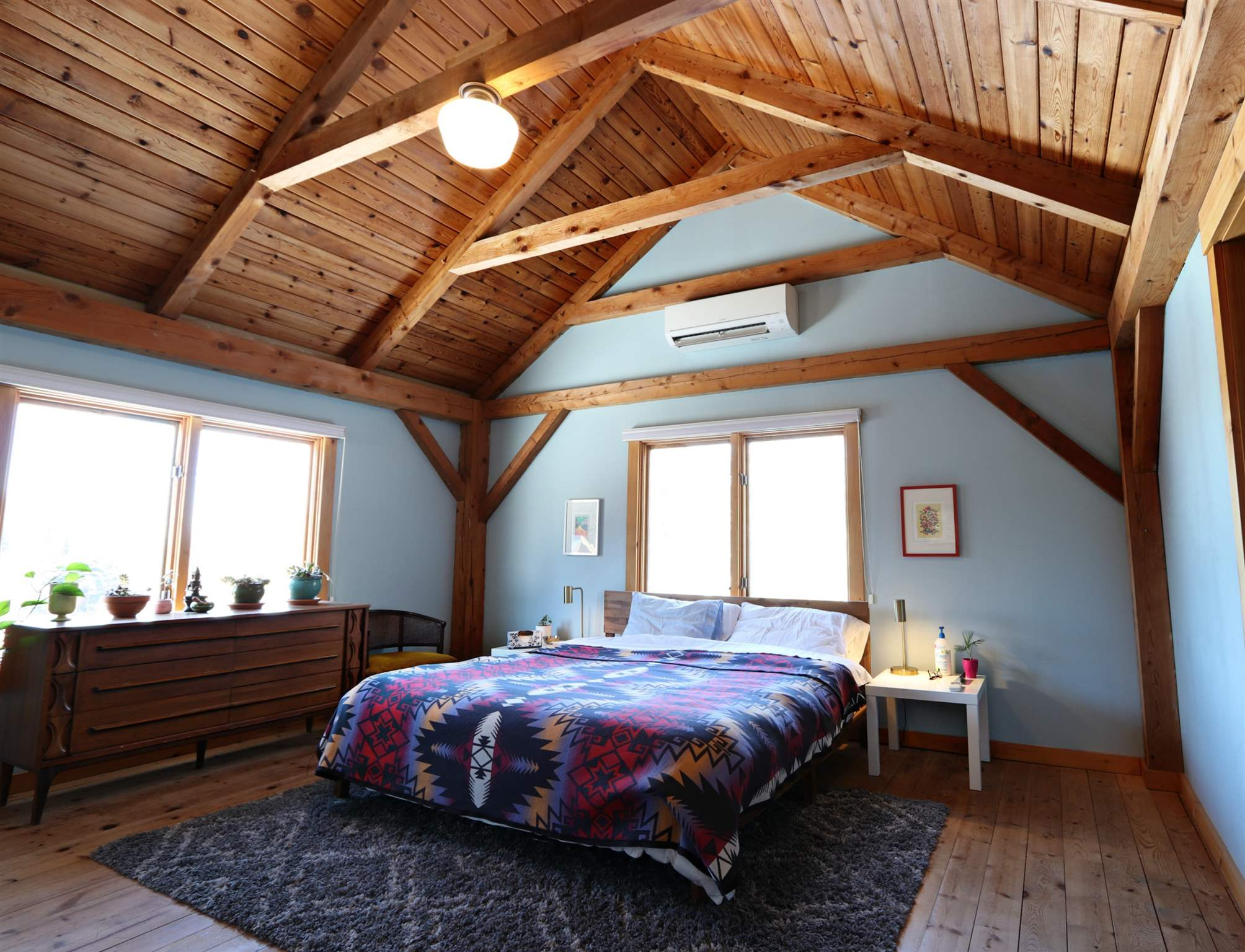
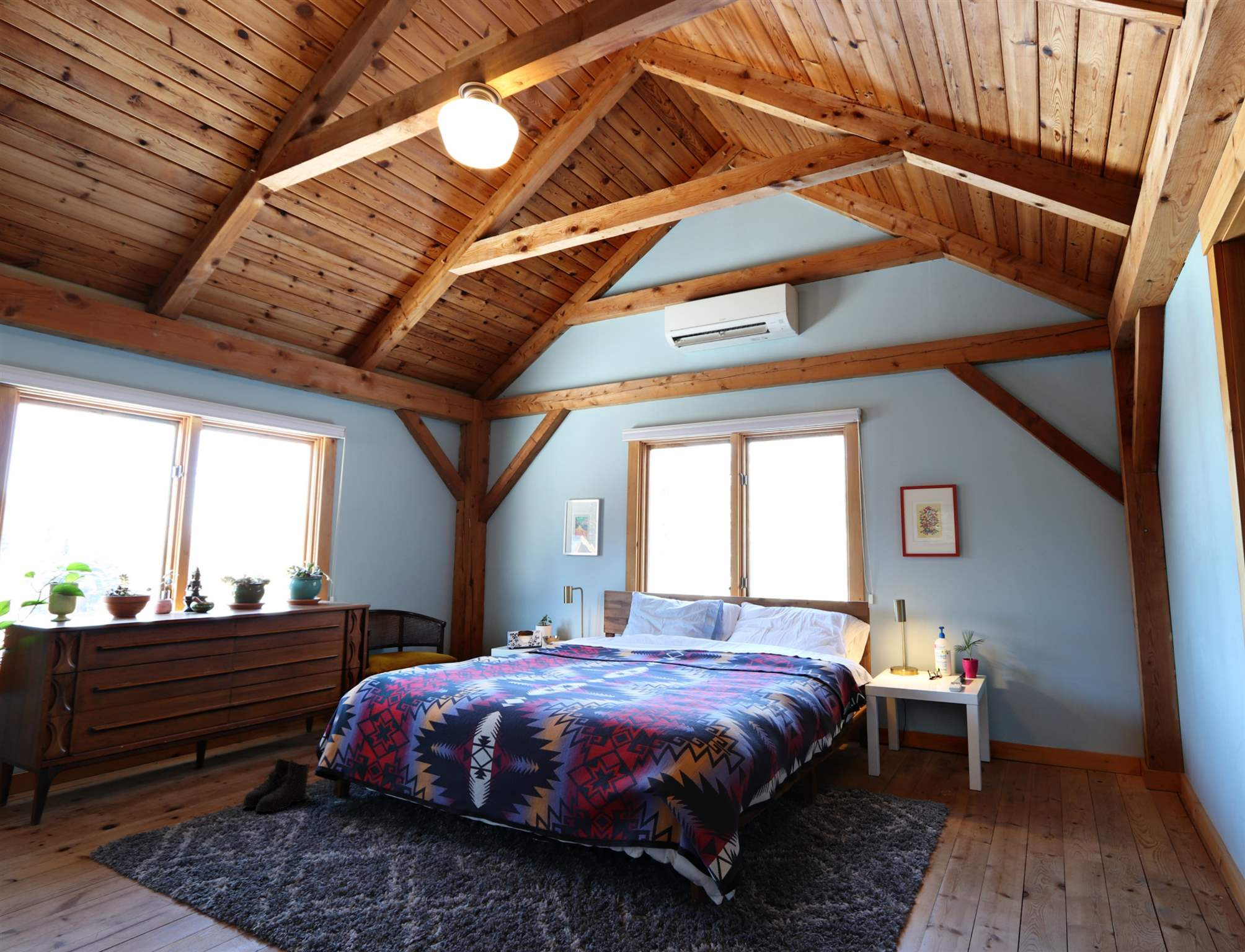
+ boots (277, 782)
